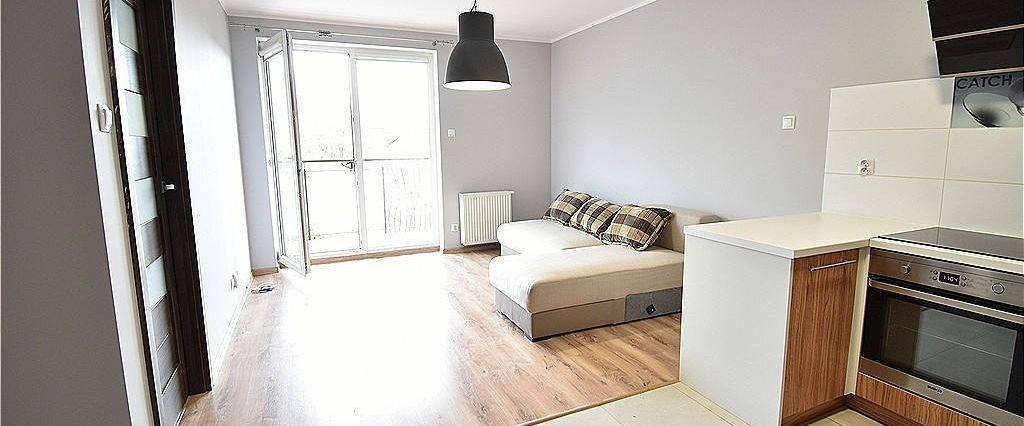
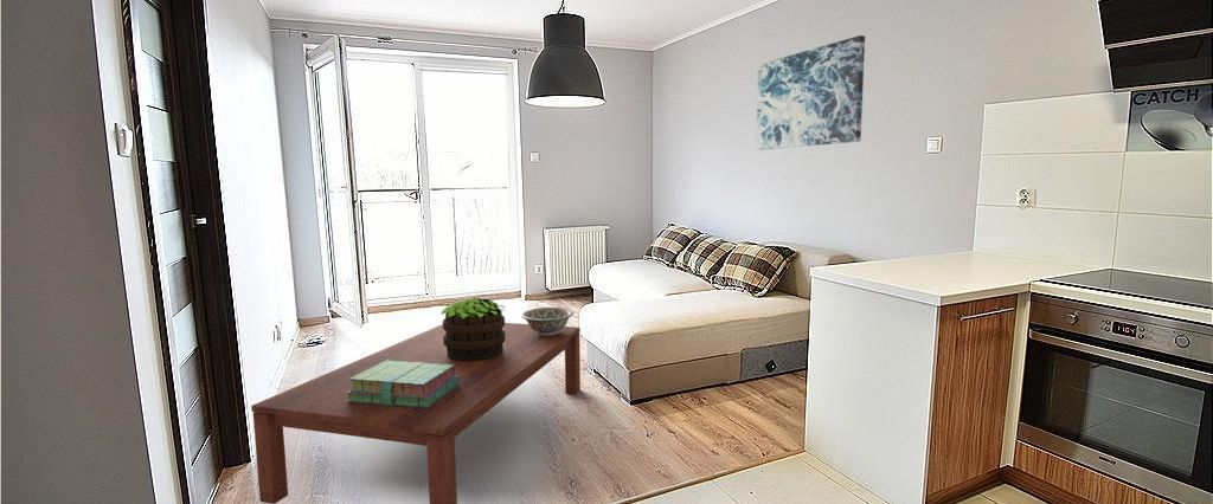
+ coffee table (451, 396)
+ wall art (804, 99)
+ decorative bowl (547, 322)
+ potted plant (474, 325)
+ stack of books (404, 381)
